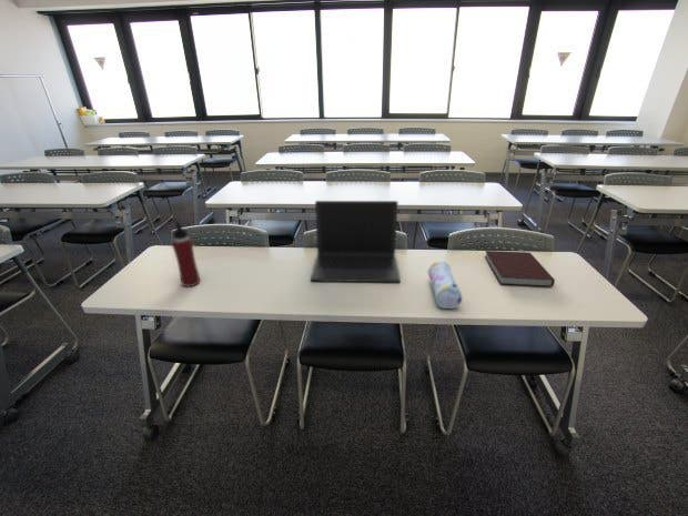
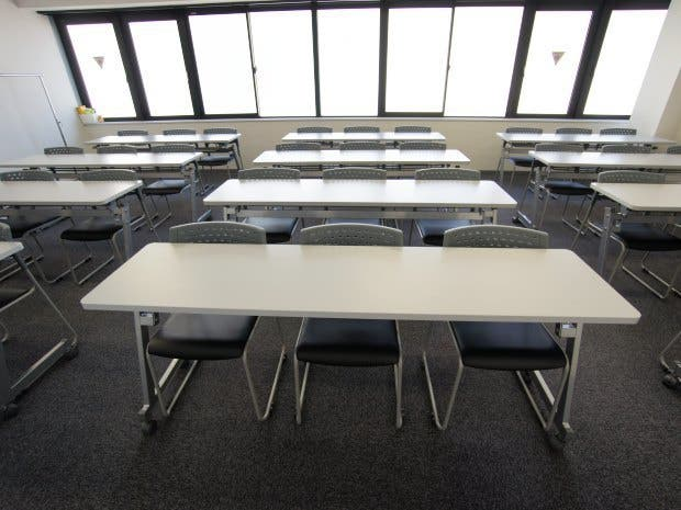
- notebook (516, 266)
- laptop (355, 239)
- pencil case (443, 283)
- water bottle (184, 253)
